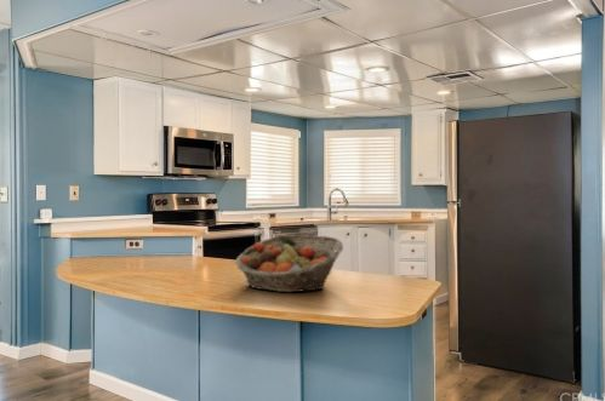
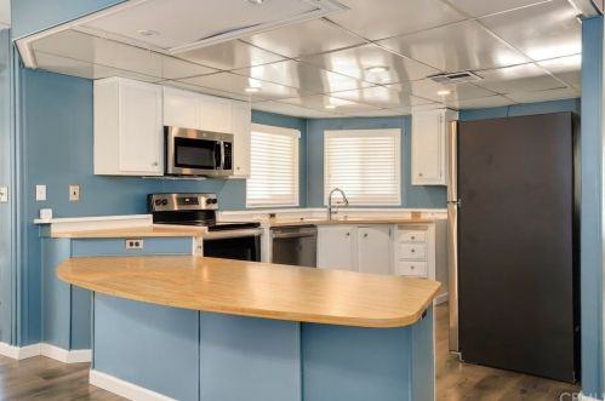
- fruit basket (289, 260)
